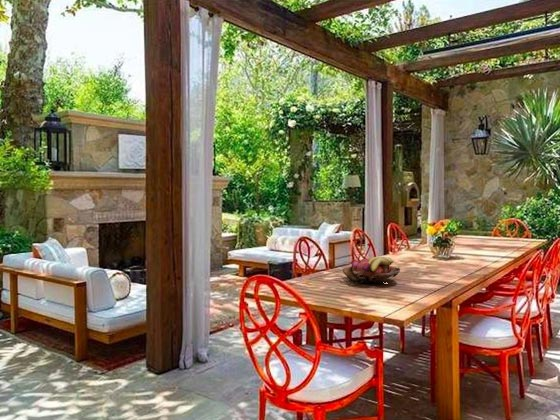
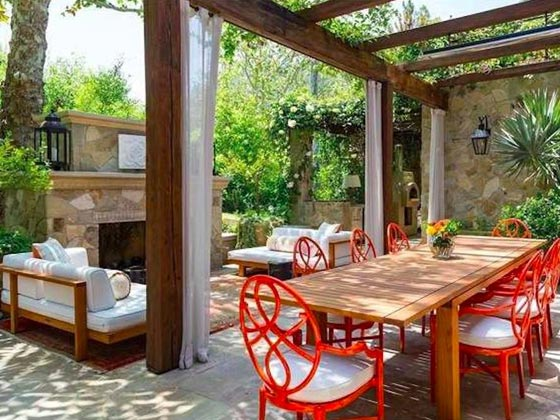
- fruit basket (371, 269)
